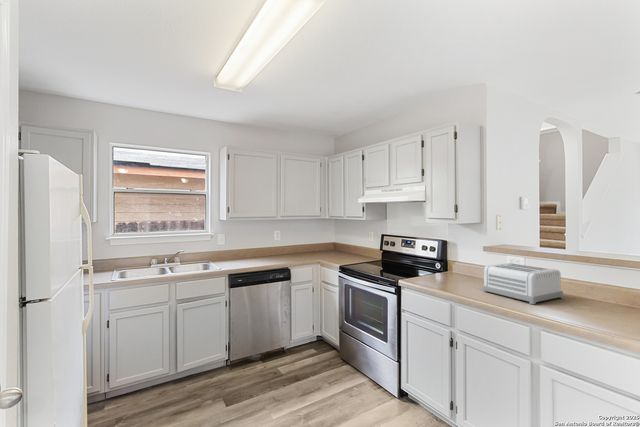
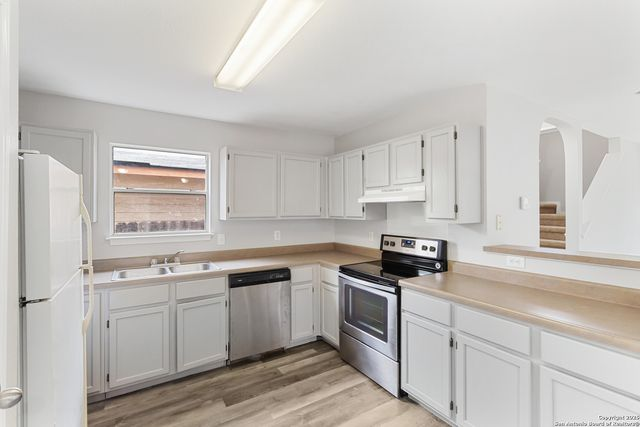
- toaster (517, 280)
